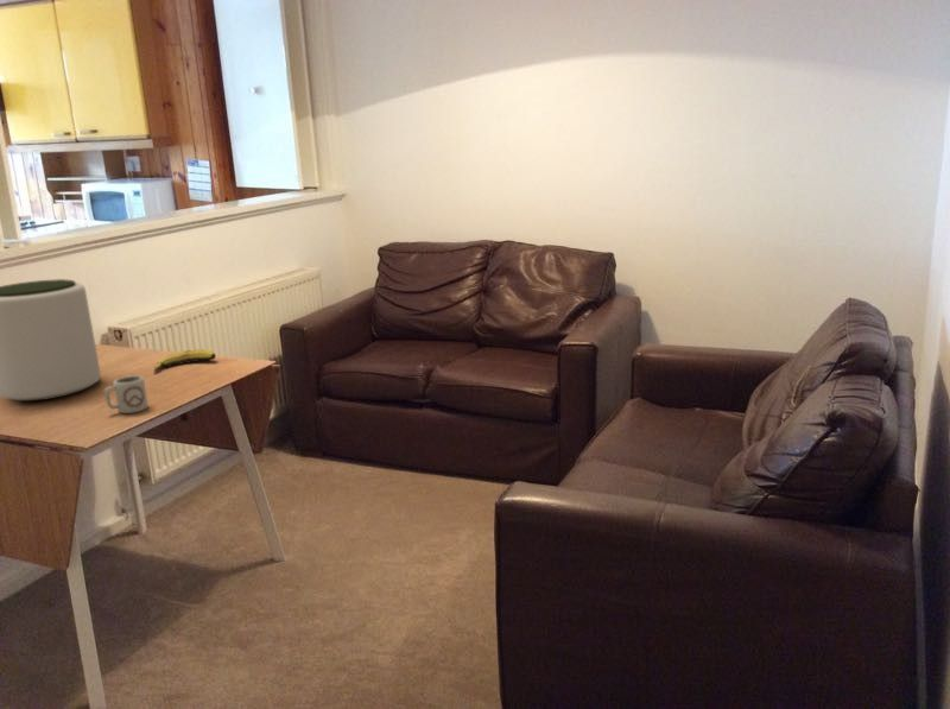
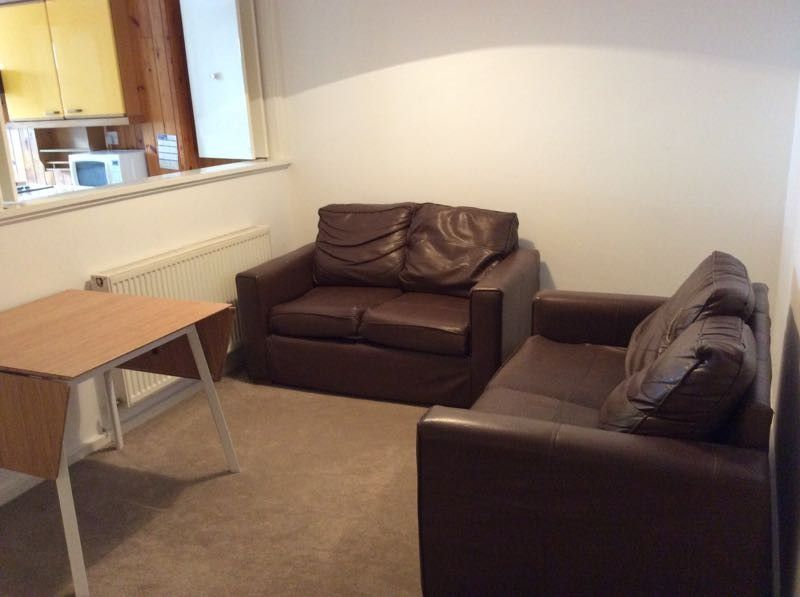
- plant pot (40, 338)
- cup (126, 394)
- banana (180, 359)
